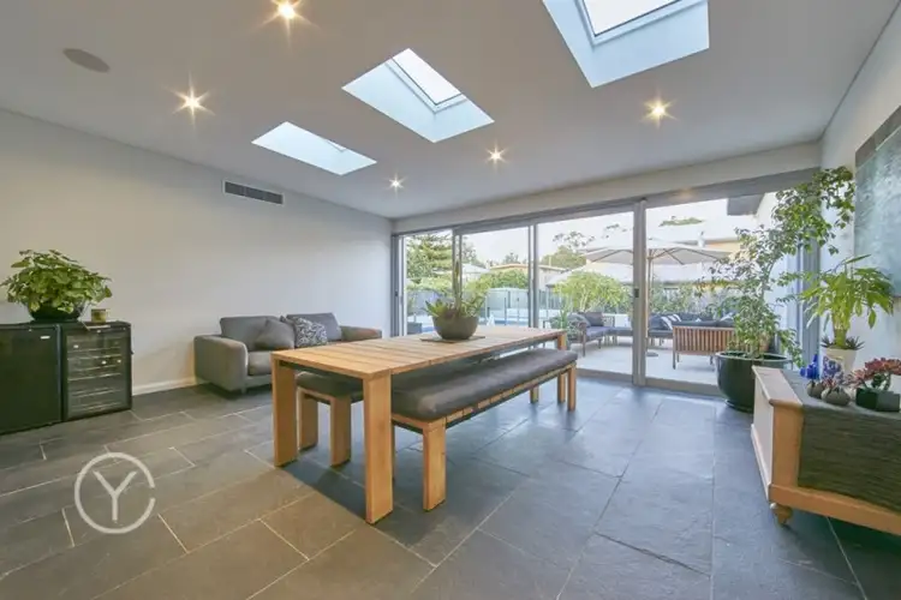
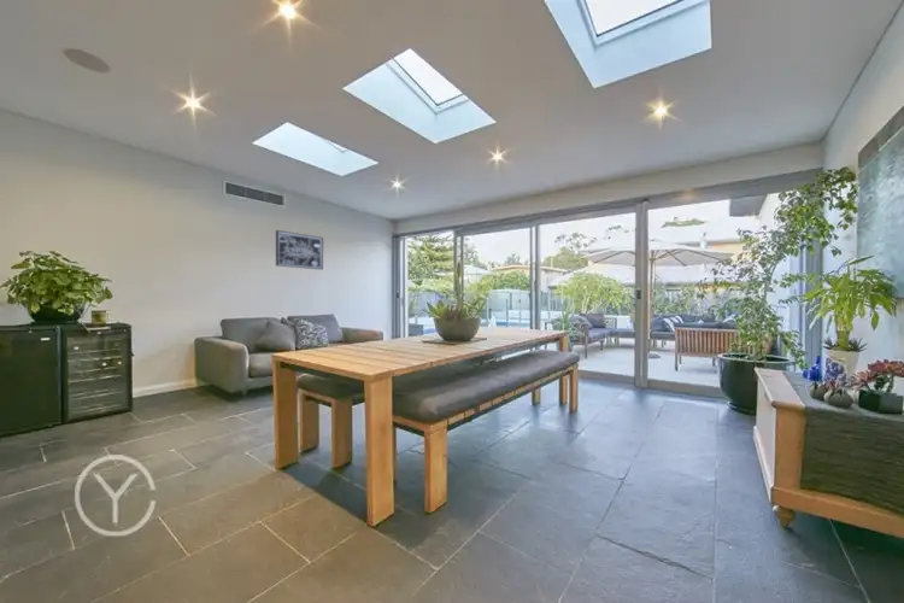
+ wall art (300, 251)
